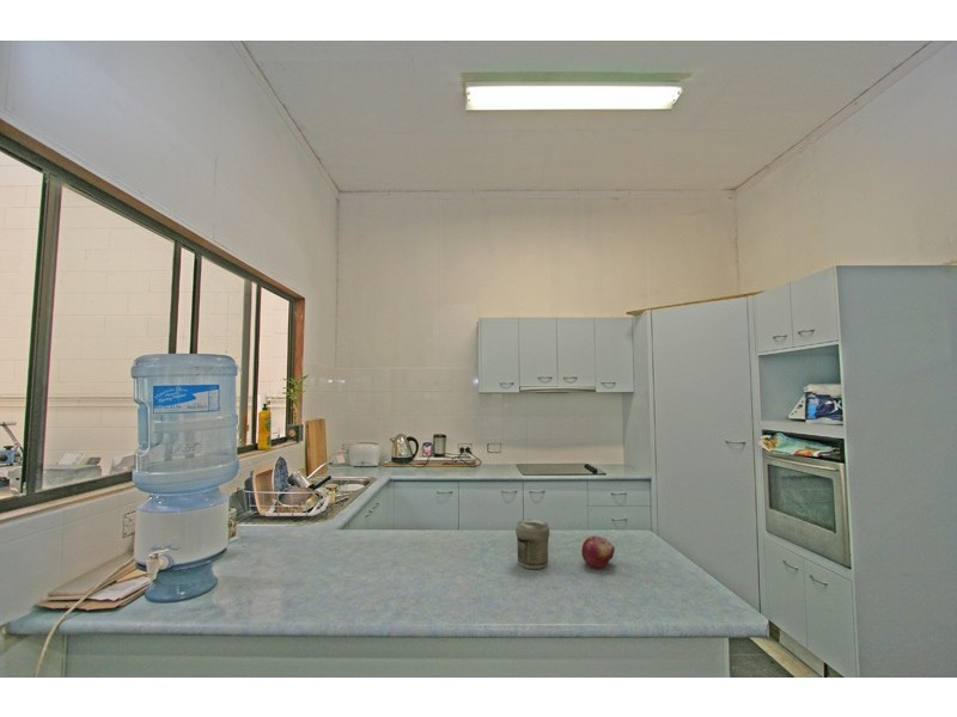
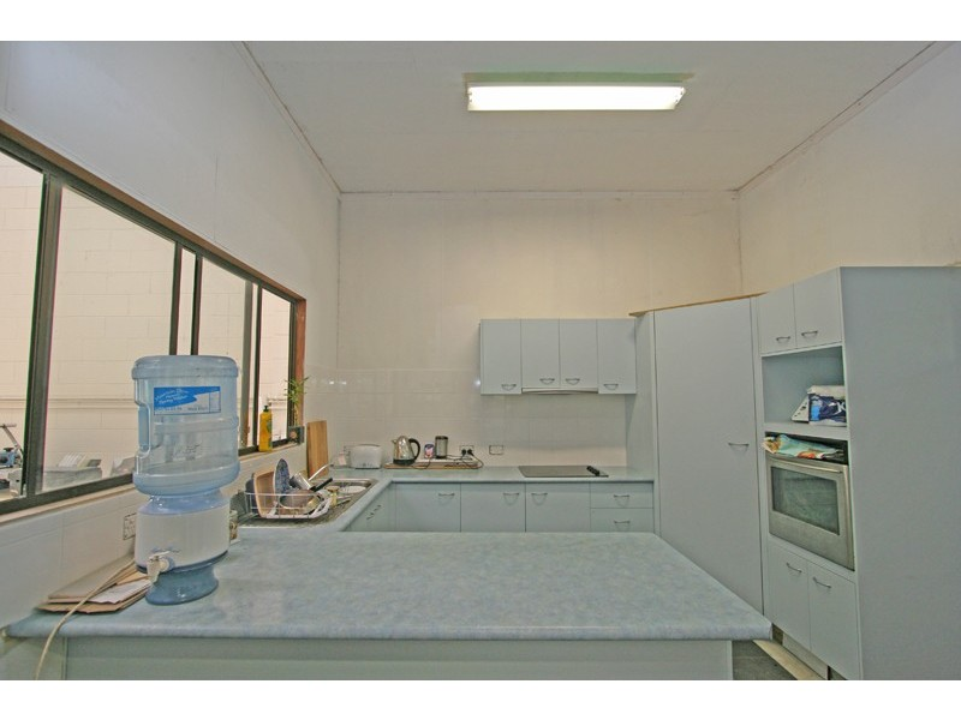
- jar (532, 543)
- fruit (598, 550)
